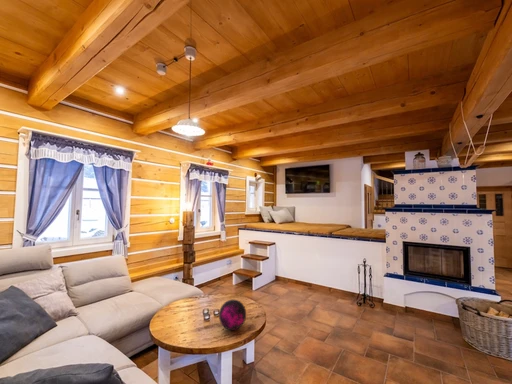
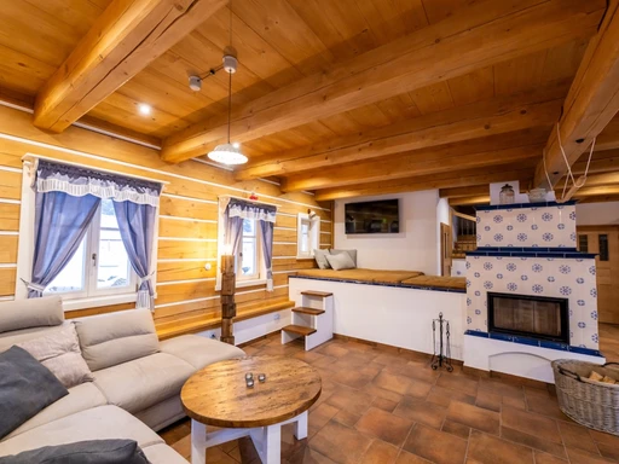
- decorative orb (232, 314)
